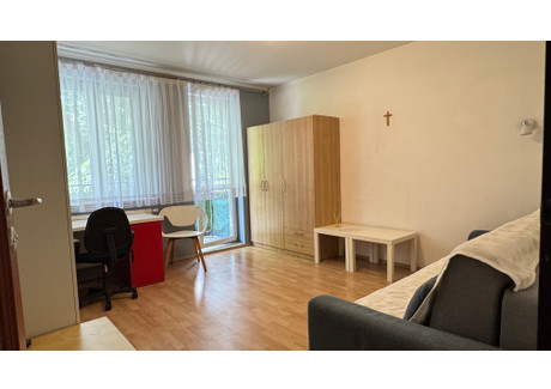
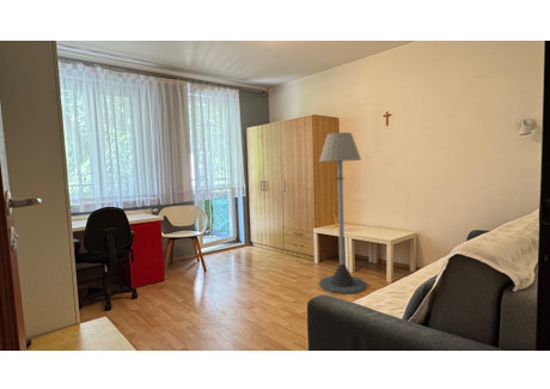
+ floor lamp (341, 211)
